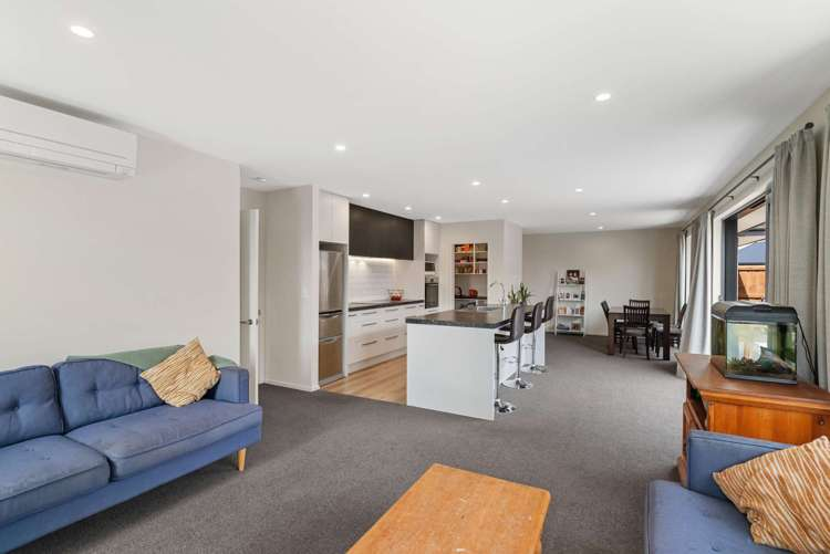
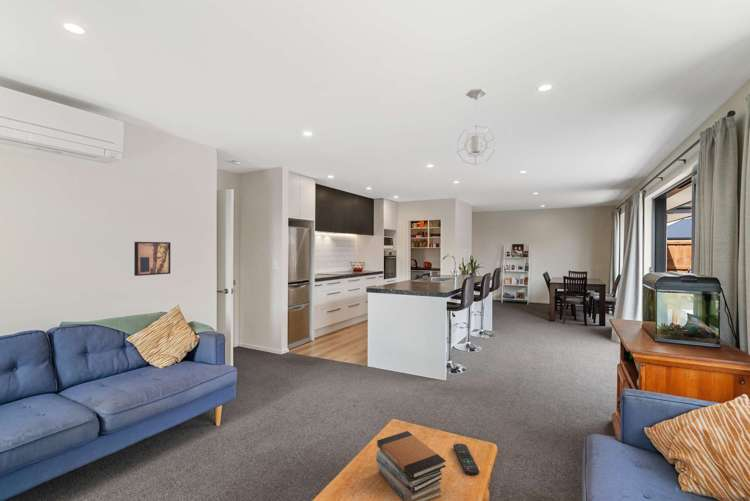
+ remote control (465, 458)
+ book stack (408, 466)
+ pendant light (476, 127)
+ wall art (153, 258)
